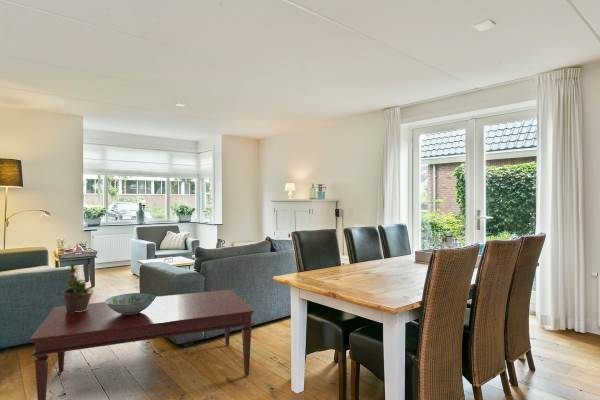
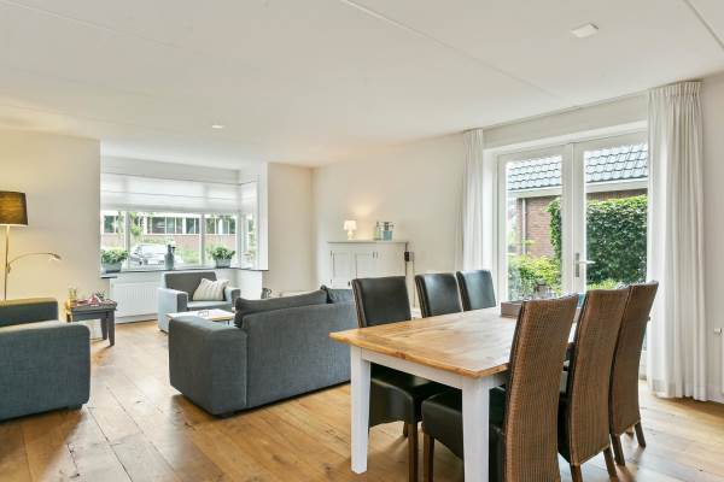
- decorative bowl (131, 305)
- potted plant (78, 284)
- coffee table (152, 338)
